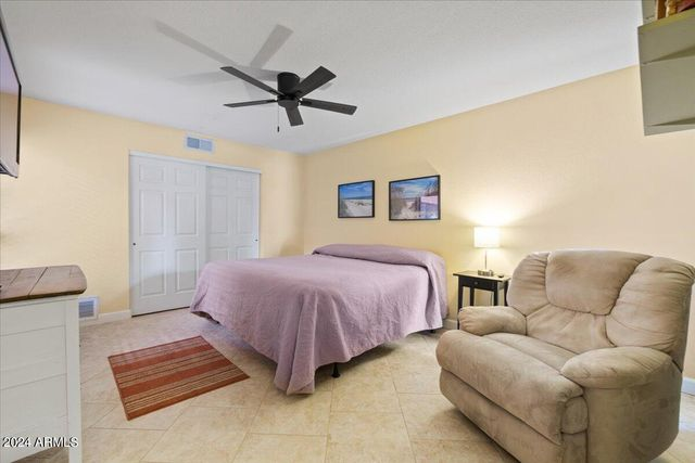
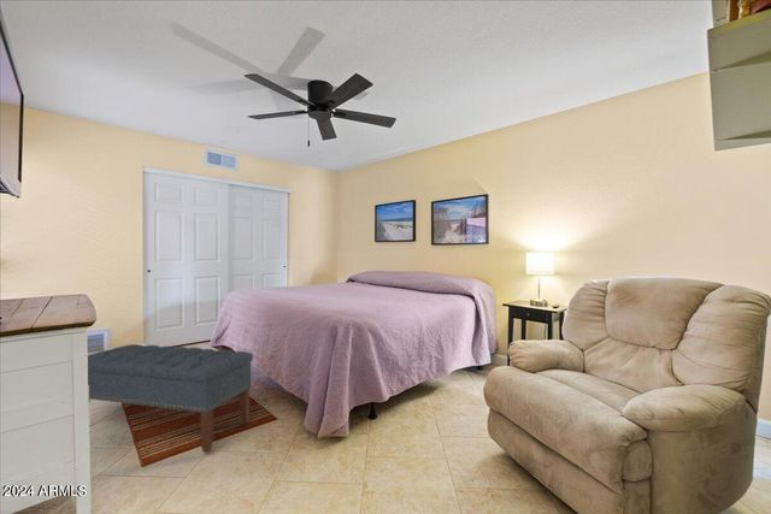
+ bench (165, 389)
